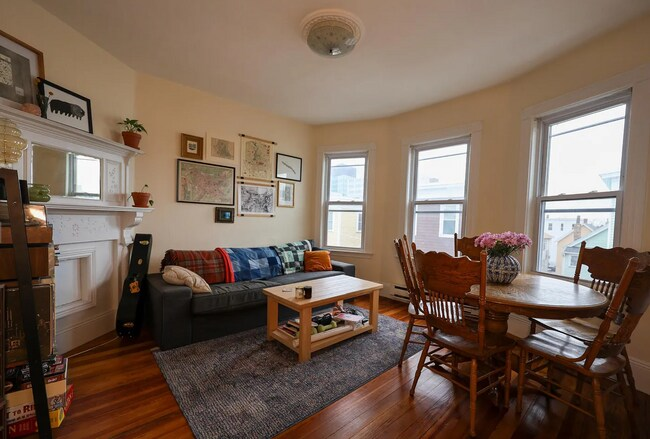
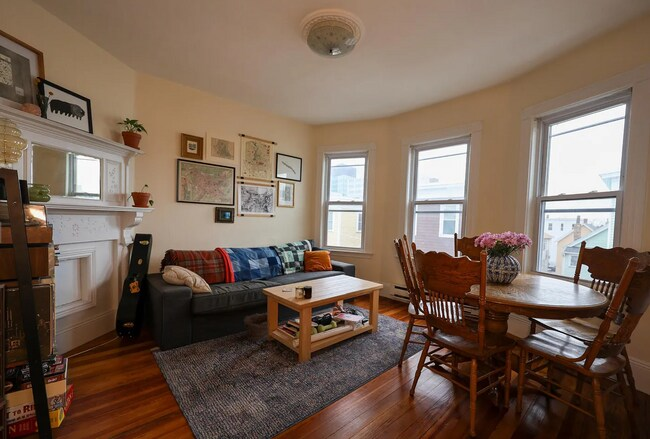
+ clay pot (257, 323)
